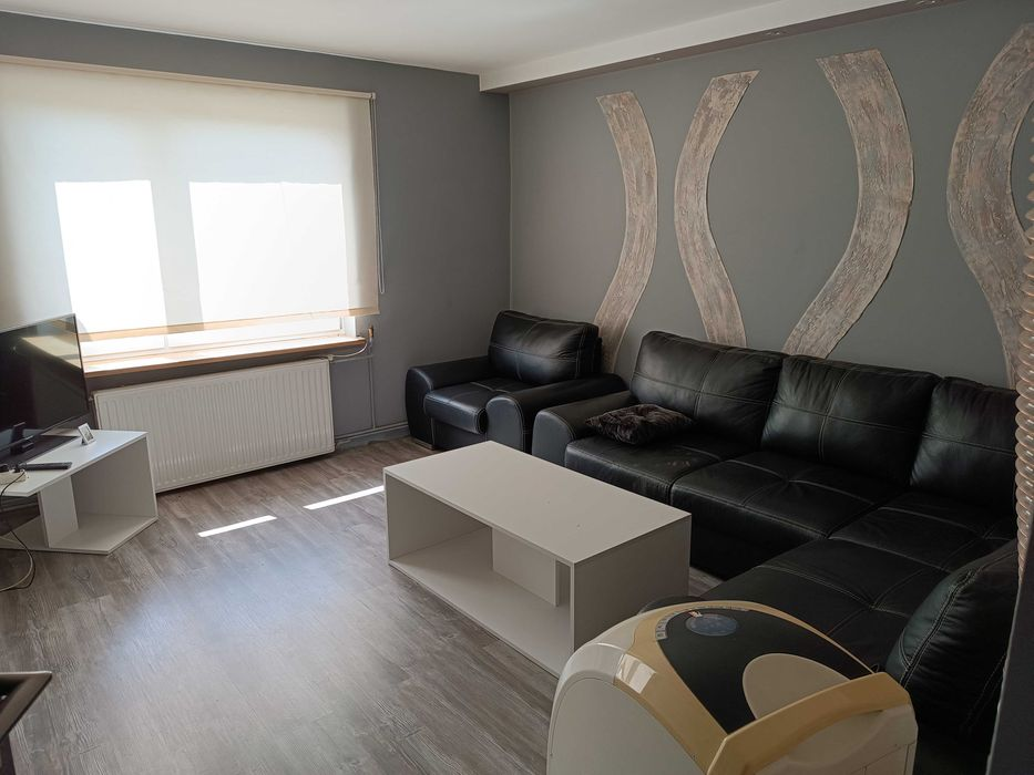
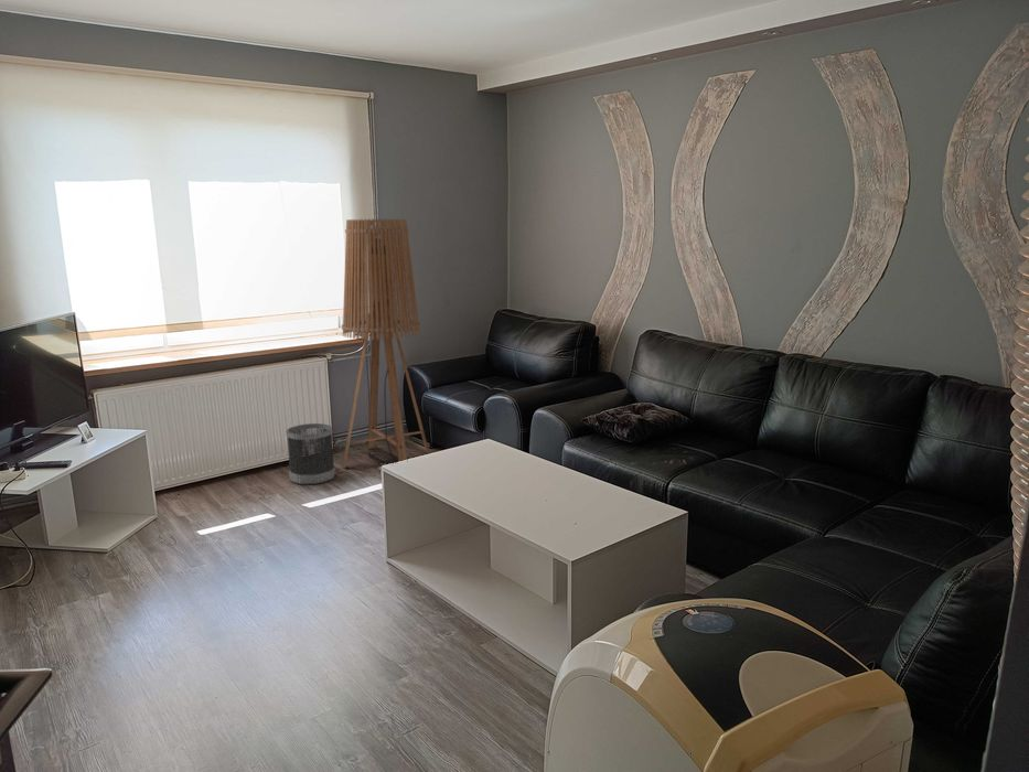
+ wastebasket (311, 453)
+ floor lamp (384, 343)
